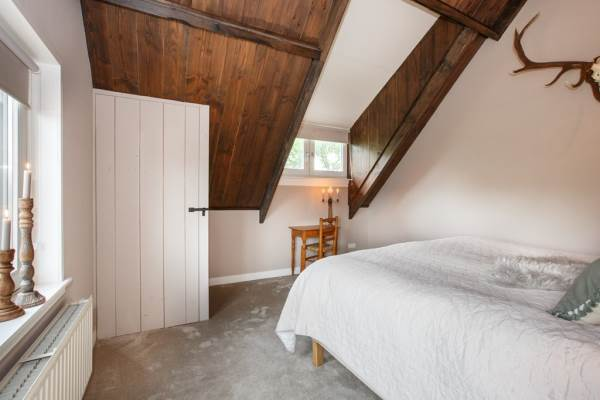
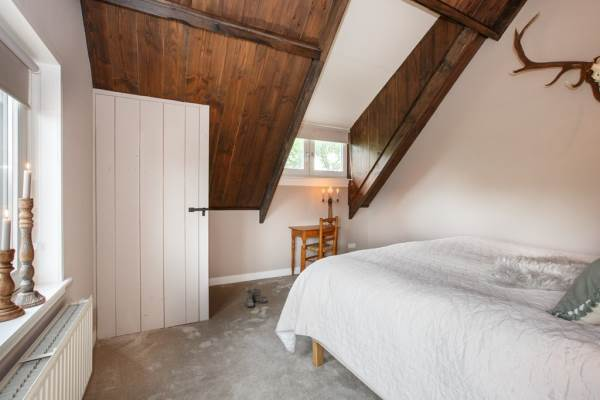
+ boots (254, 297)
